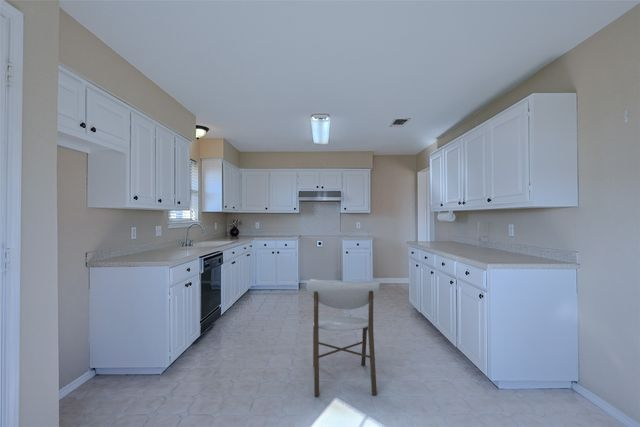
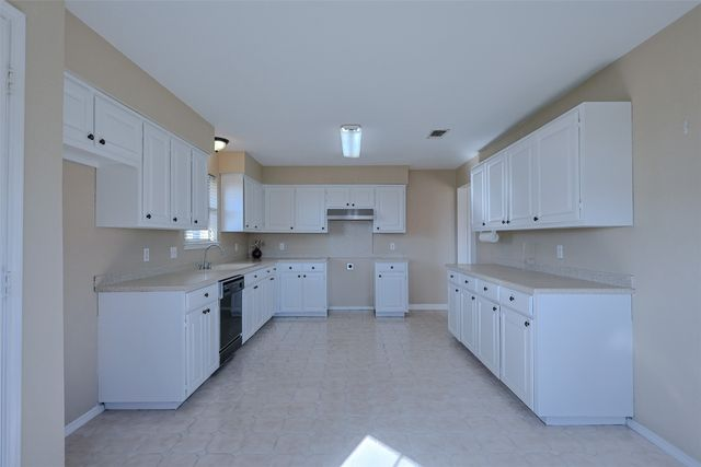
- dining chair (341, 327)
